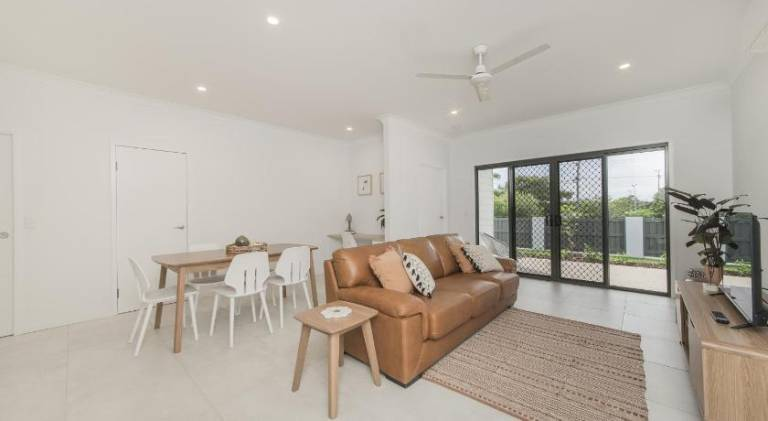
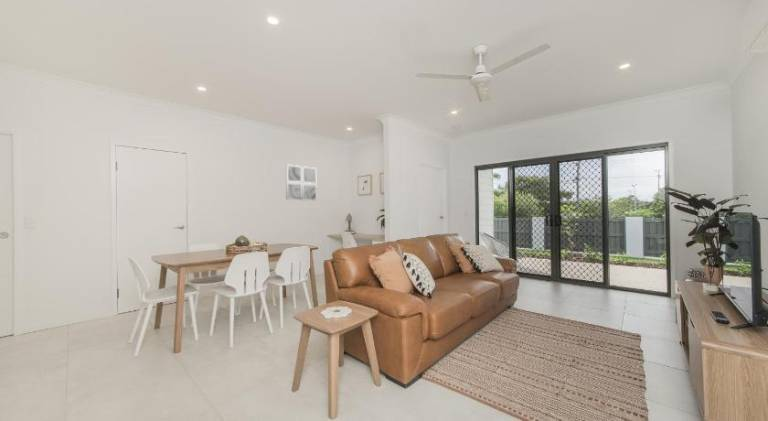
+ wall art (301, 182)
